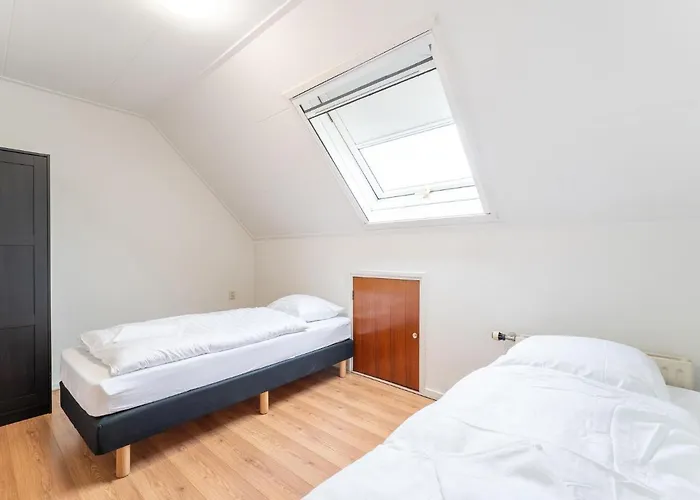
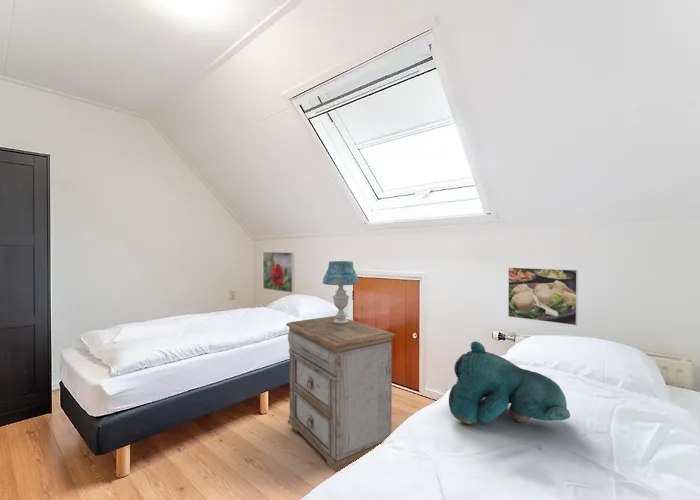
+ teddy bear (504, 383)
+ table lamp (340, 291)
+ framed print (278, 271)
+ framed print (541, 294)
+ nightstand (337, 382)
